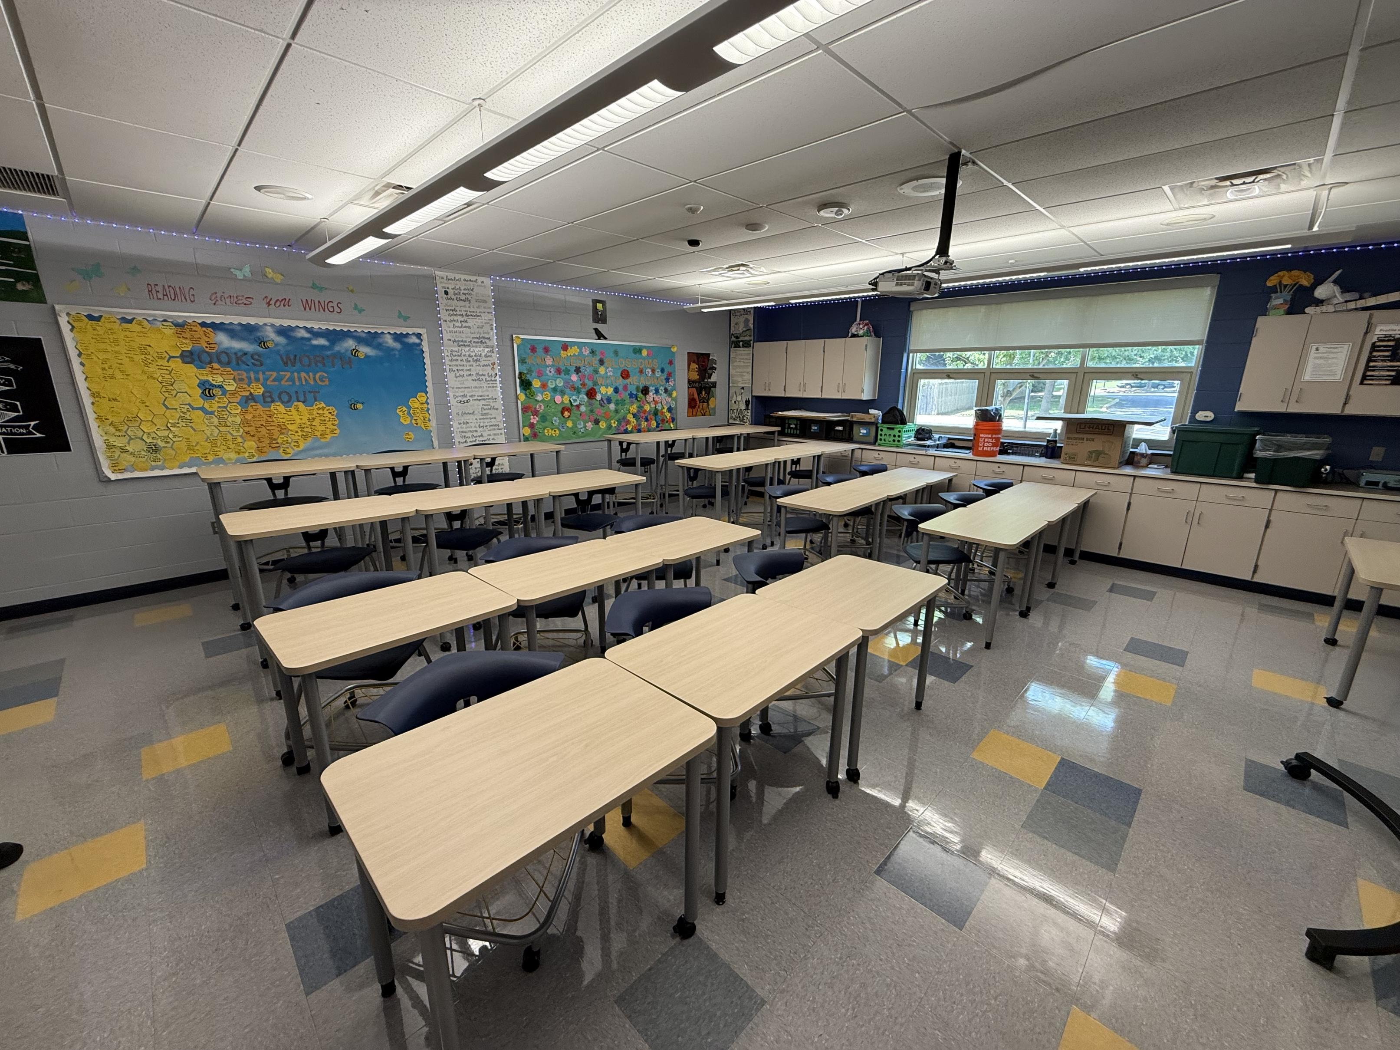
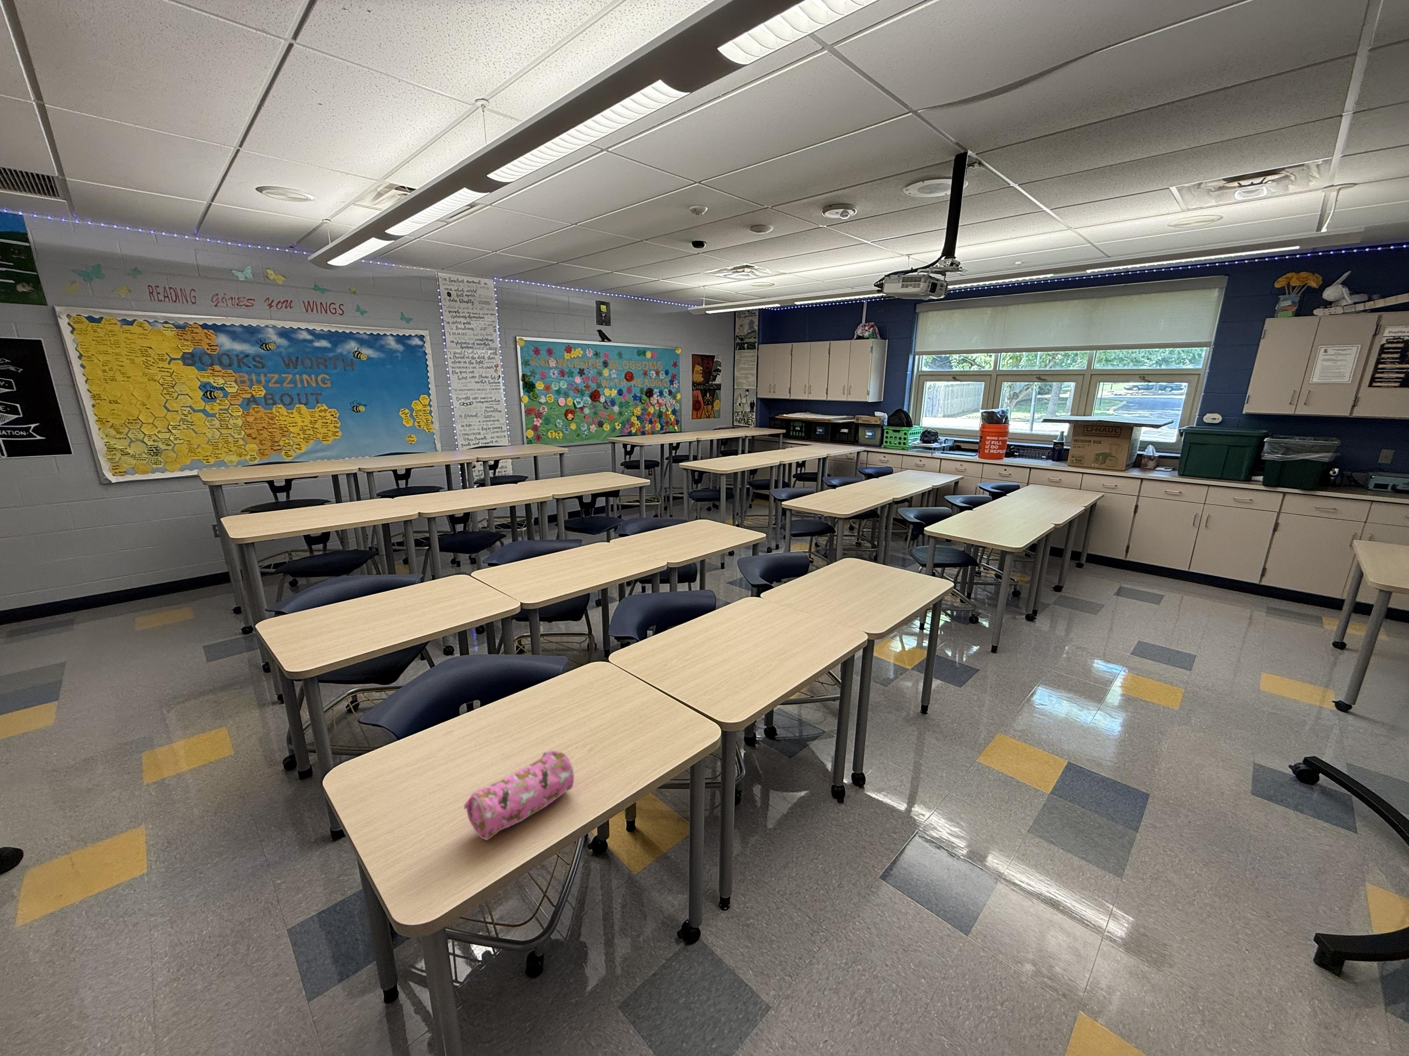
+ pencil case (521, 792)
